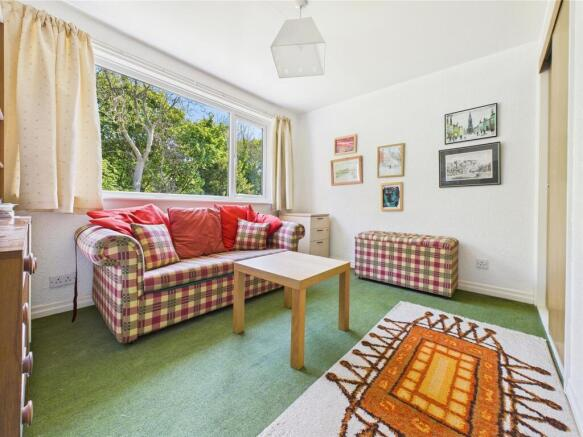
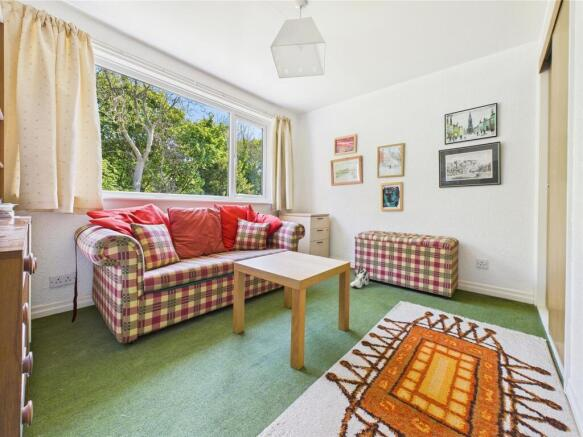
+ sneaker (359, 276)
